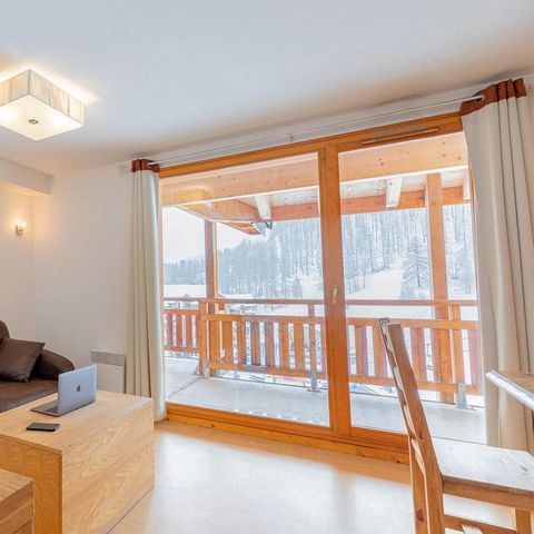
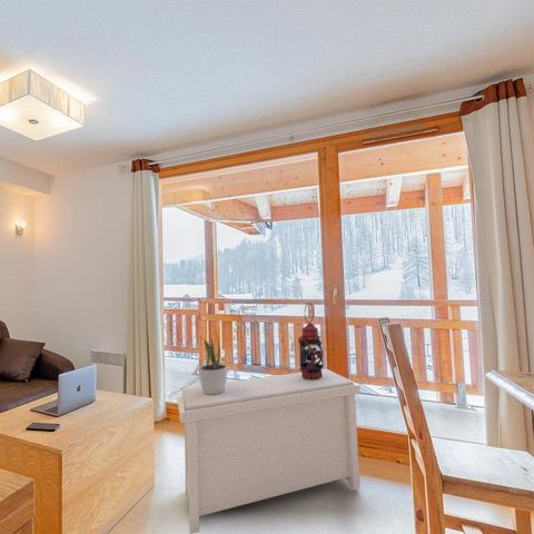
+ potted plant (212, 357)
+ bench (269, 437)
+ lantern (310, 339)
